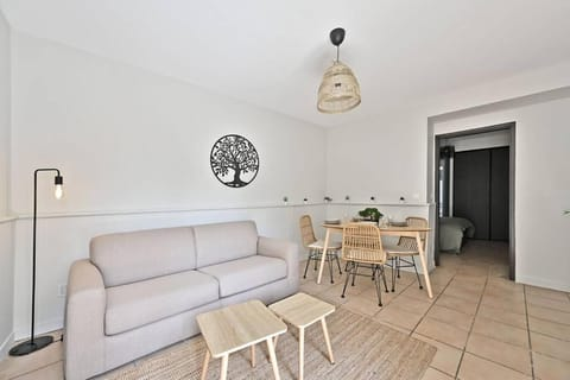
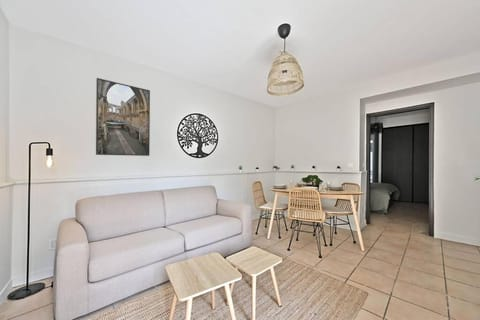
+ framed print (125, 120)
